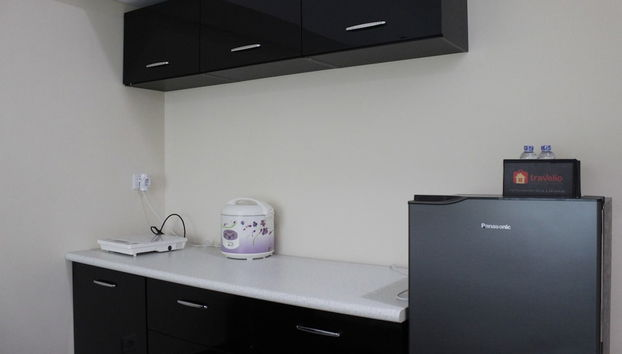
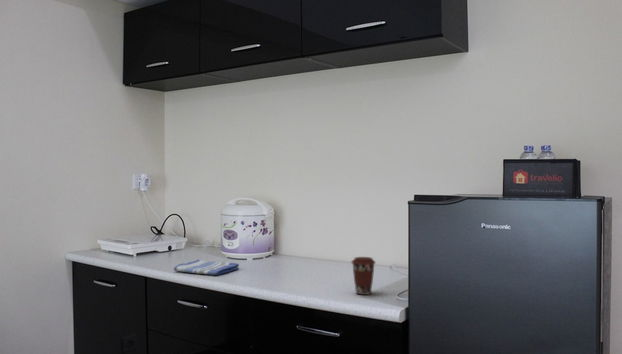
+ dish towel (206, 267)
+ coffee cup (363, 275)
